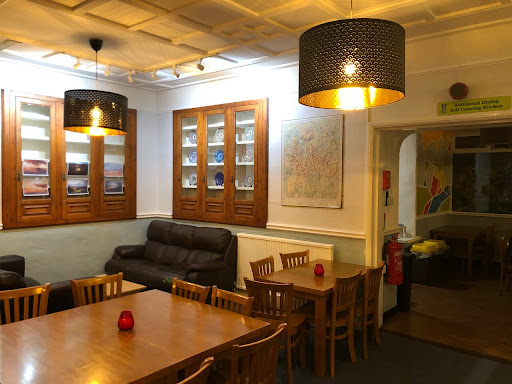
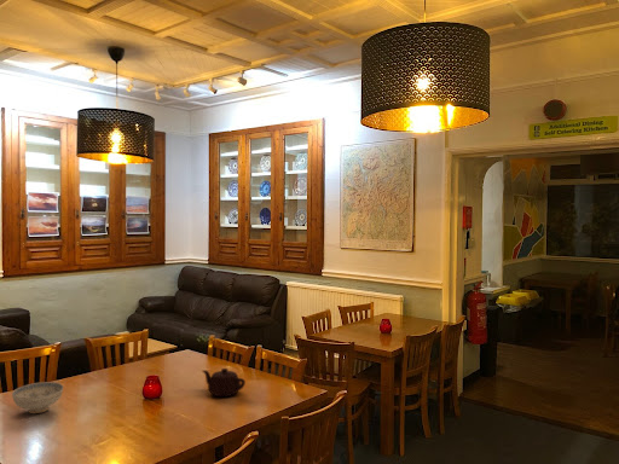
+ ceramic bowl (37, 399)
+ teapot (222, 381)
